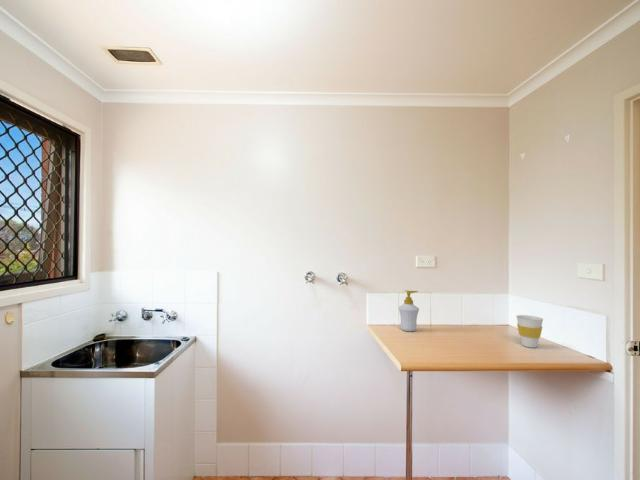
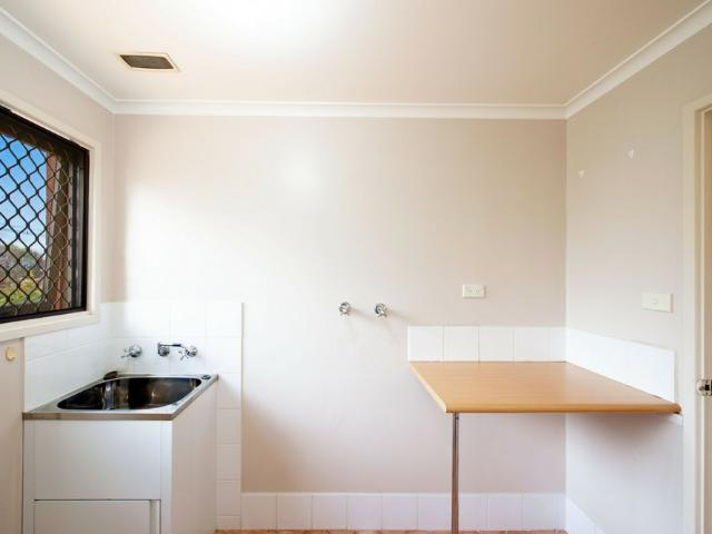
- cup (529, 331)
- soap bottle (408, 310)
